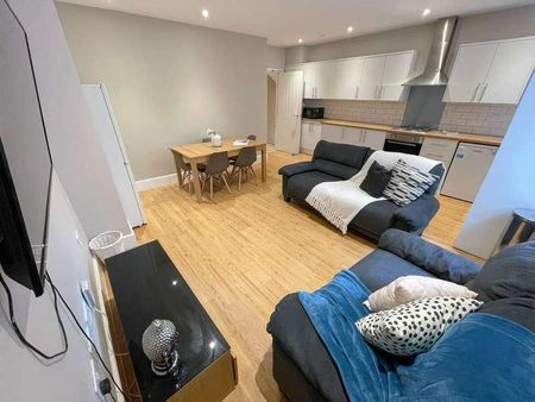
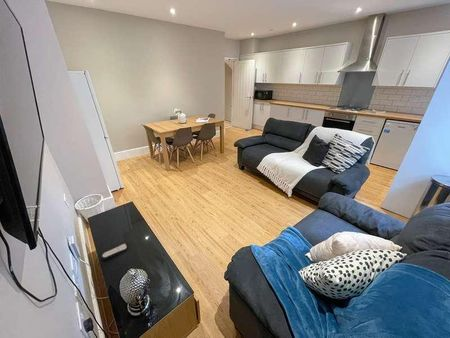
+ remote control (115, 251)
